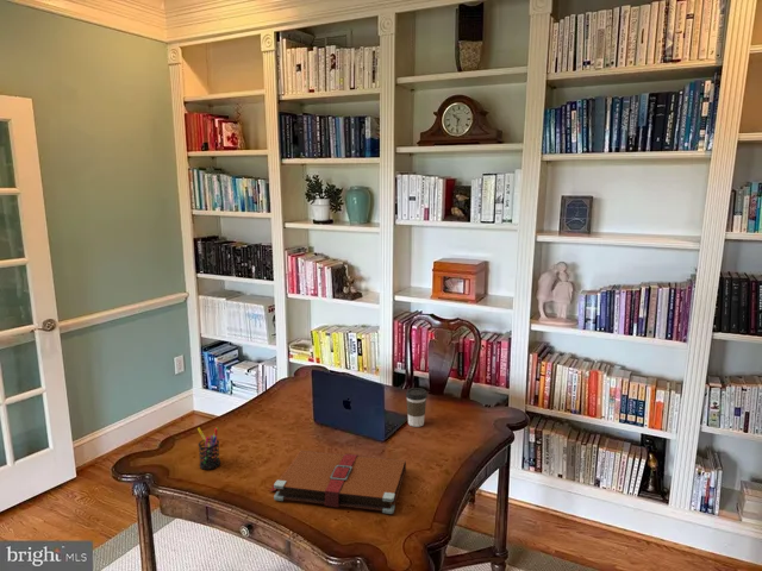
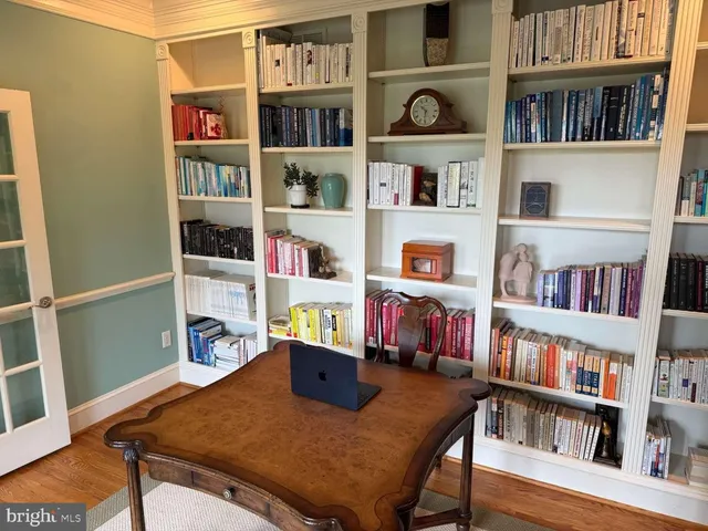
- book (337, 475)
- pen holder (211, 445)
- coffee cup (416, 407)
